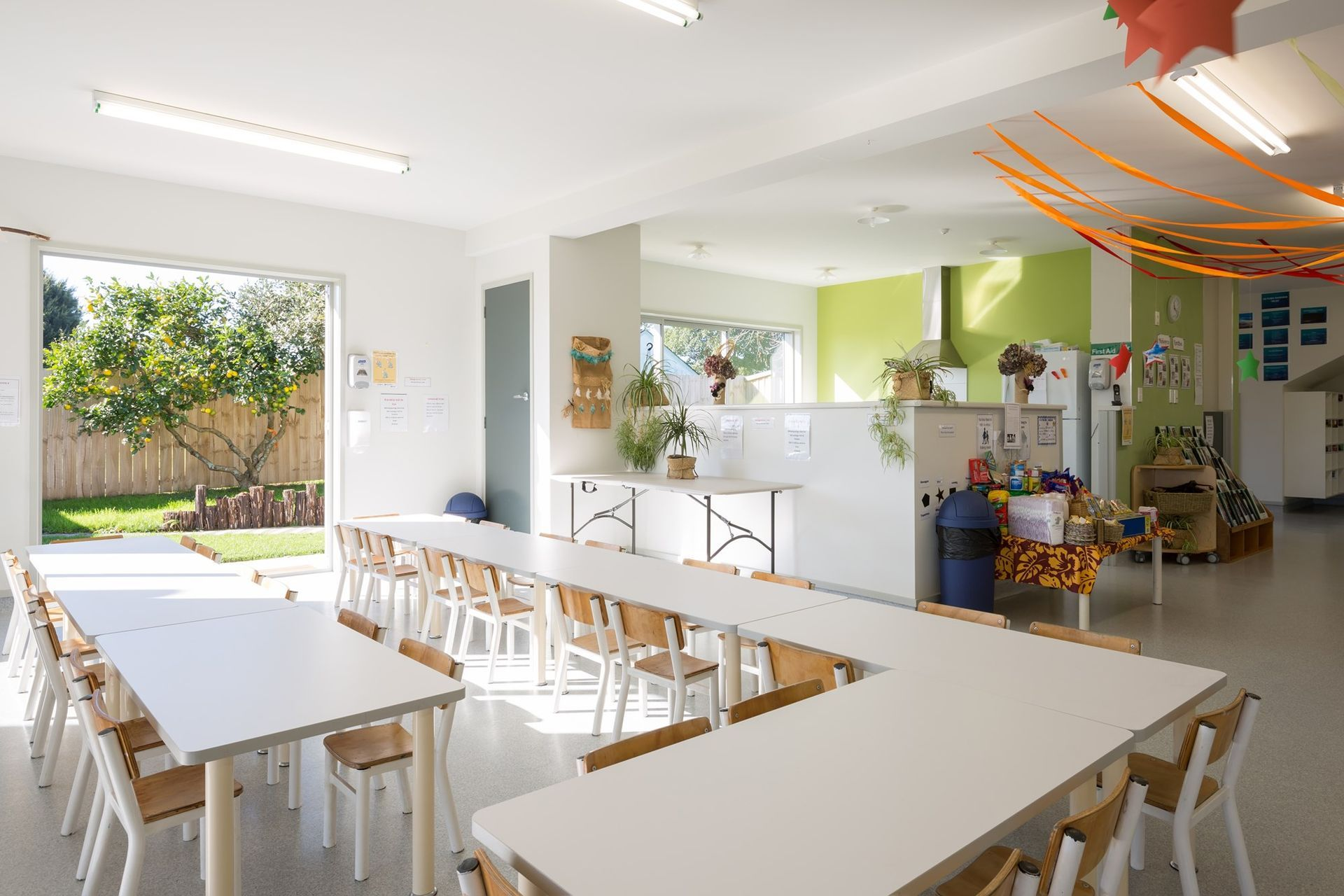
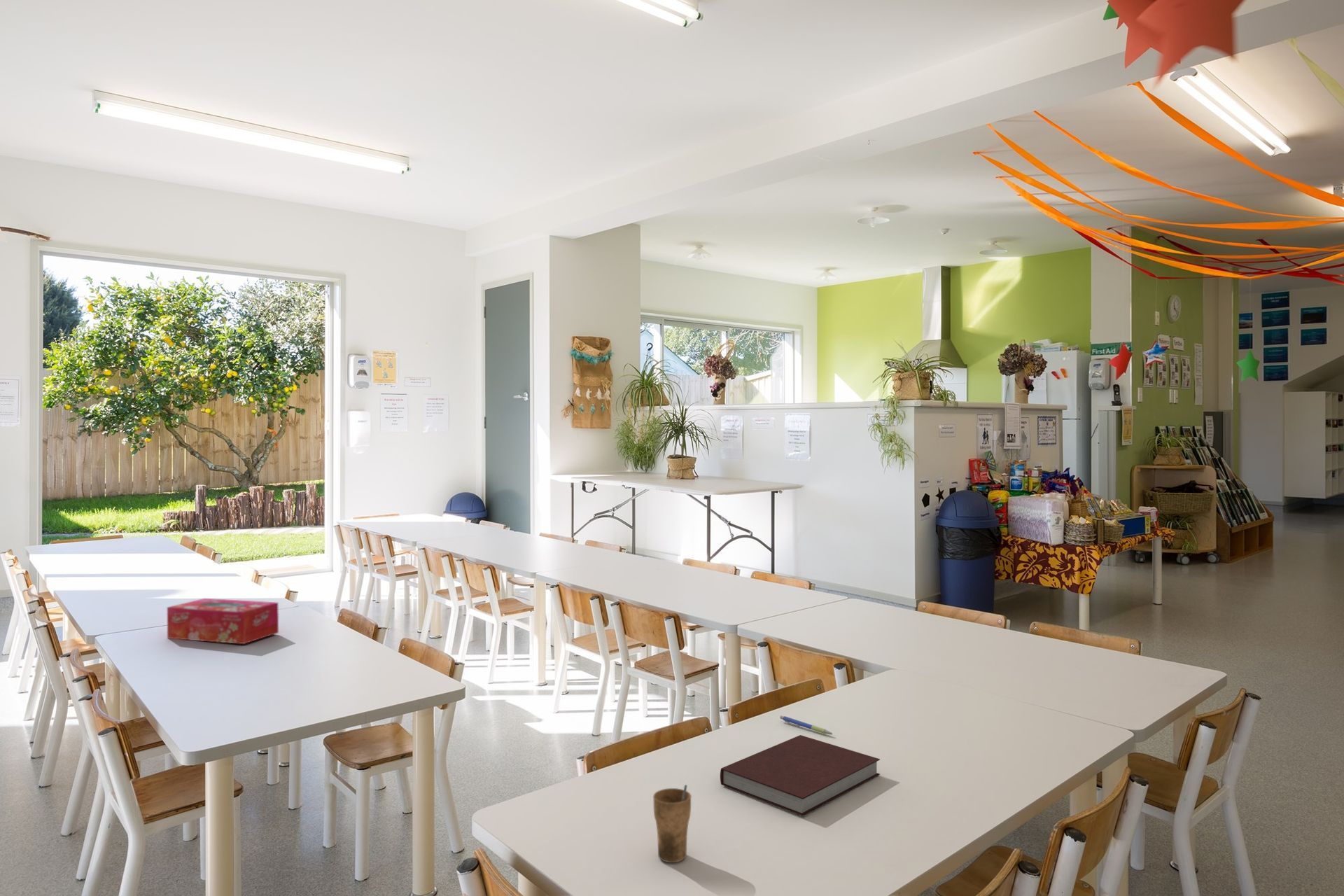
+ notebook (801, 771)
+ tissue box (223, 620)
+ pen (806, 725)
+ cup (672, 818)
